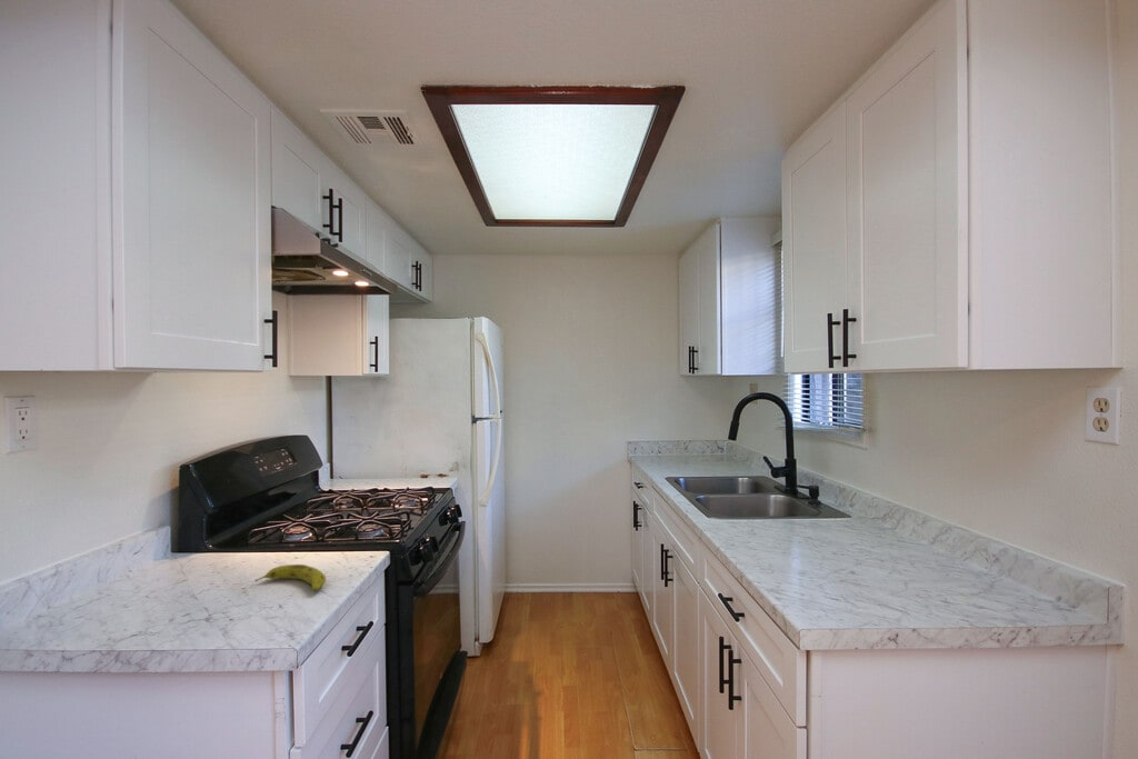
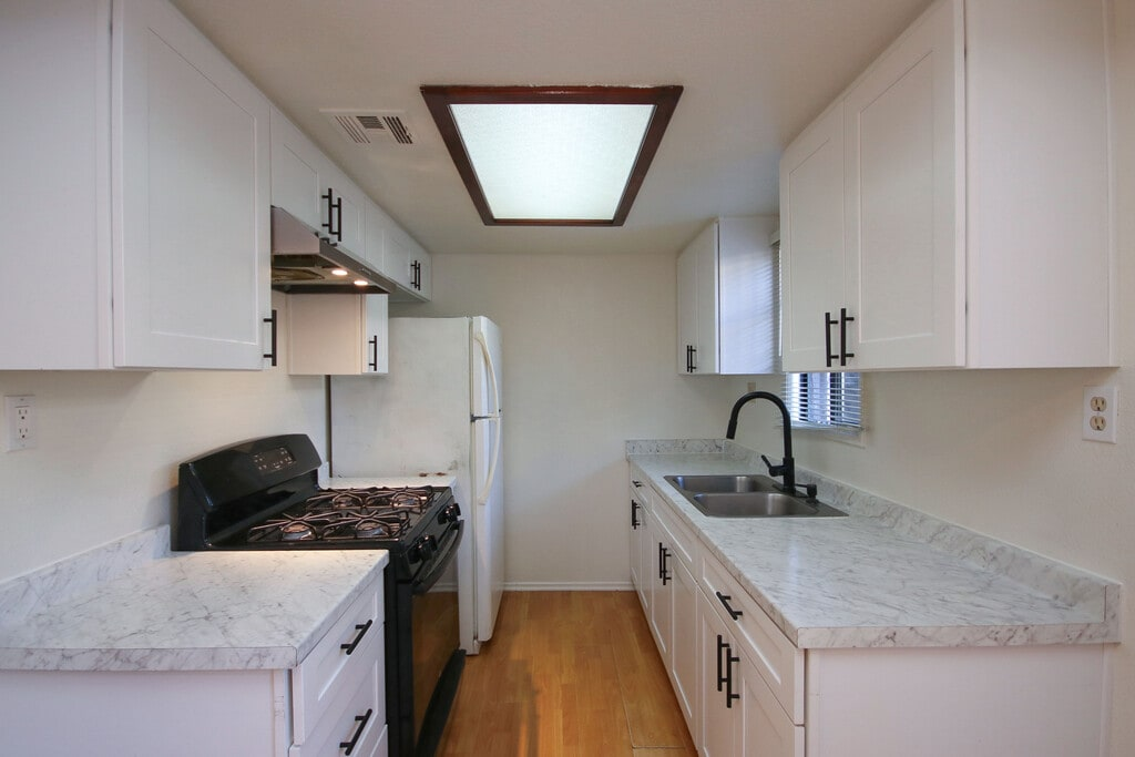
- fruit (296, 578)
